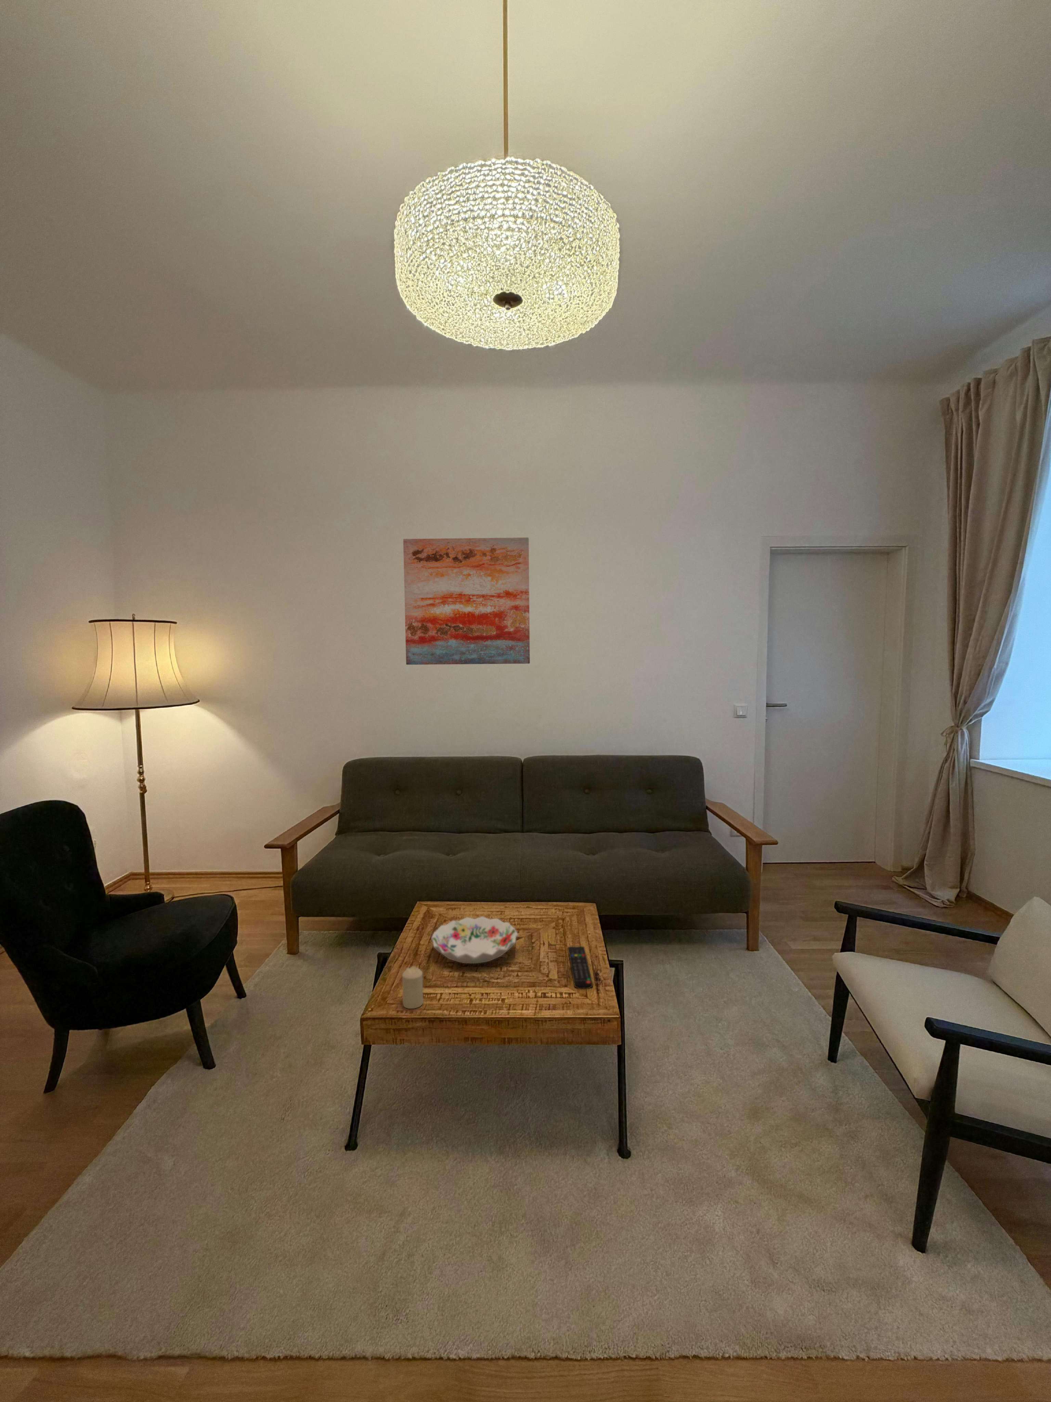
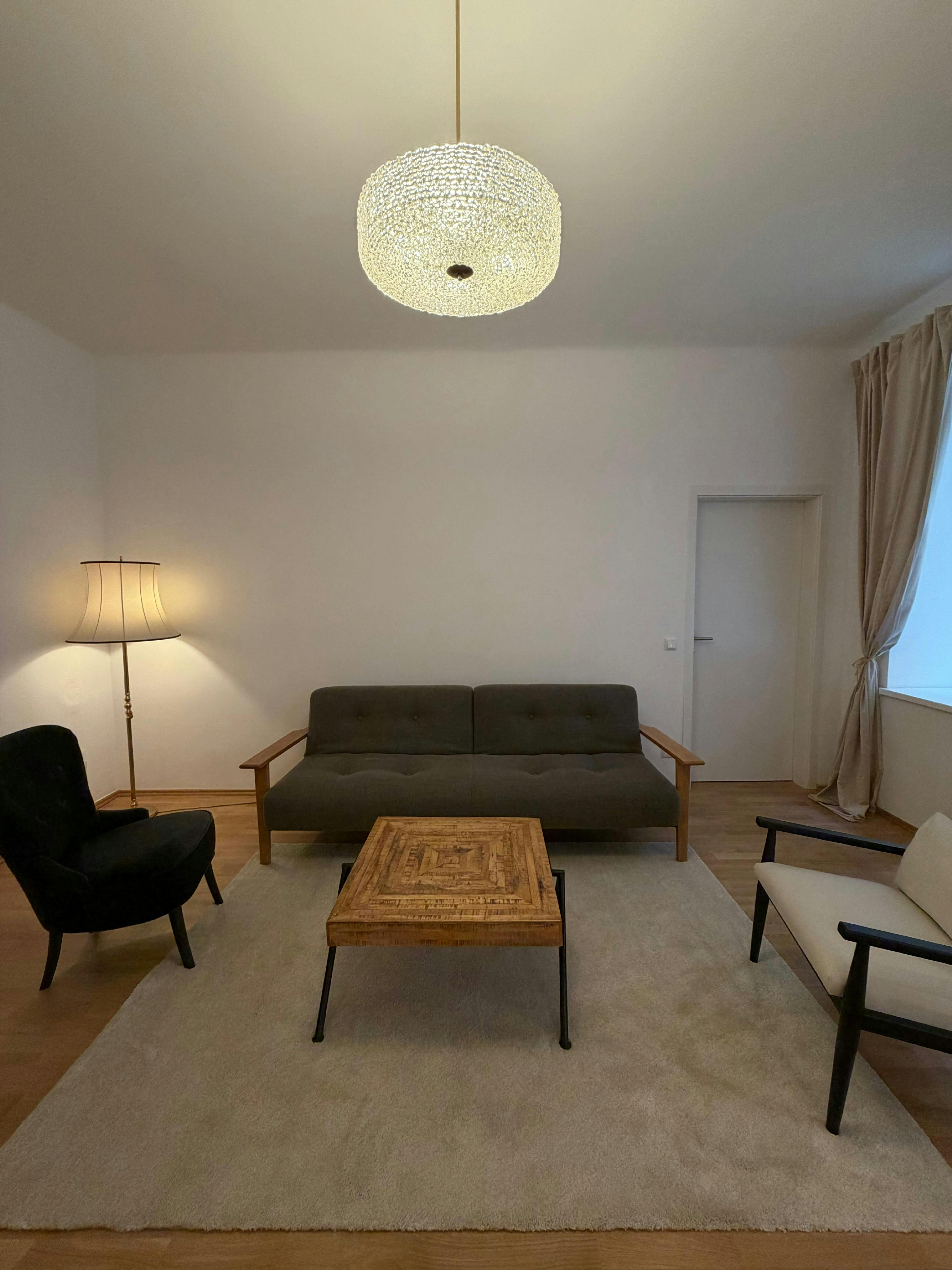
- decorative bowl (475, 944)
- candle (413, 986)
- wall art (467, 602)
- remote control (580, 967)
